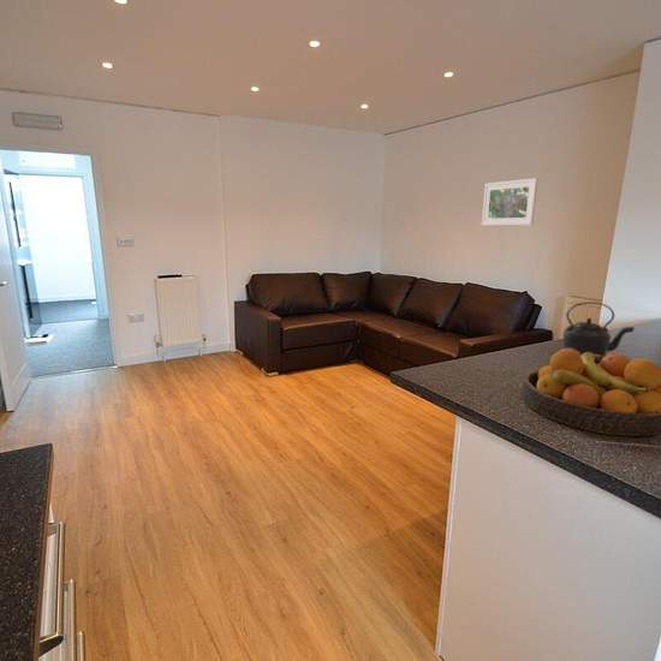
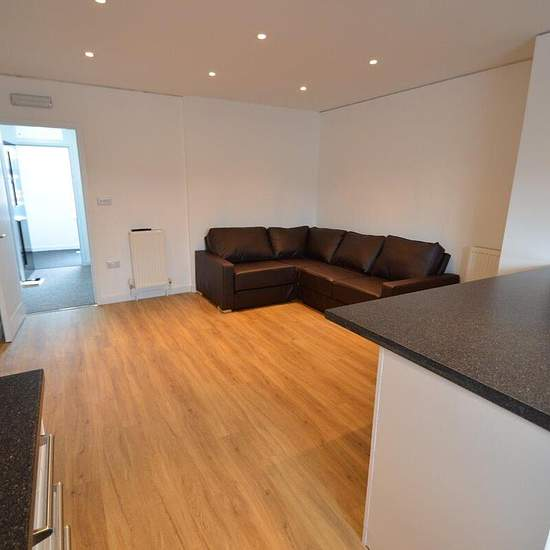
- kettle (599, 329)
- fruit bowl (596, 380)
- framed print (507, 203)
